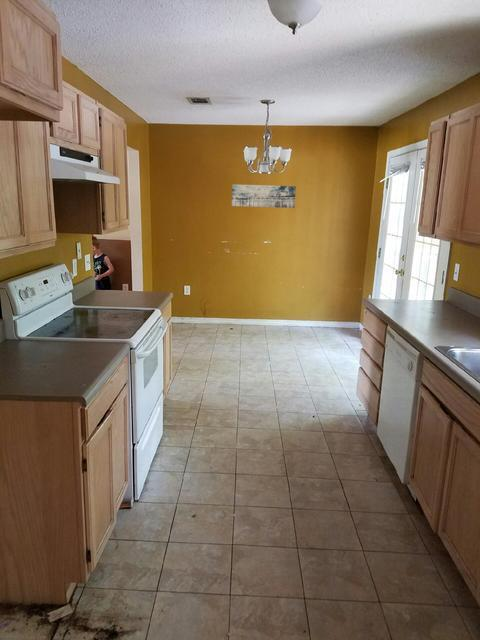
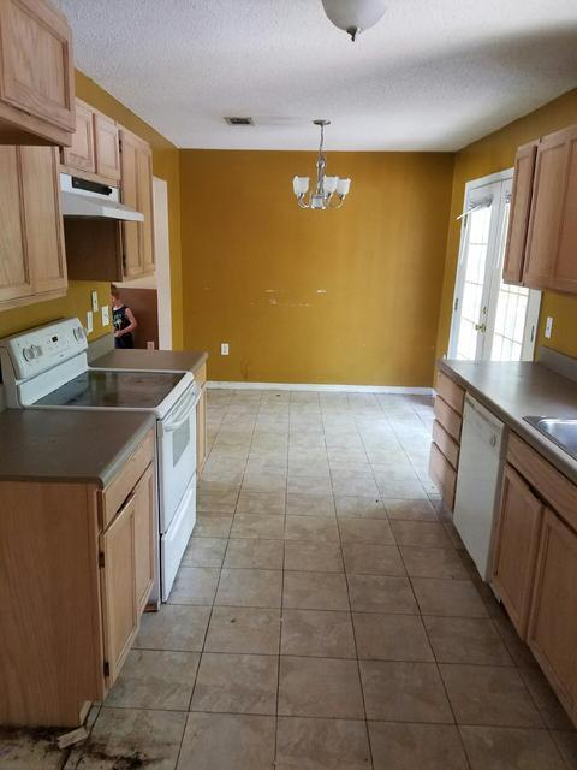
- wall art (263, 196)
